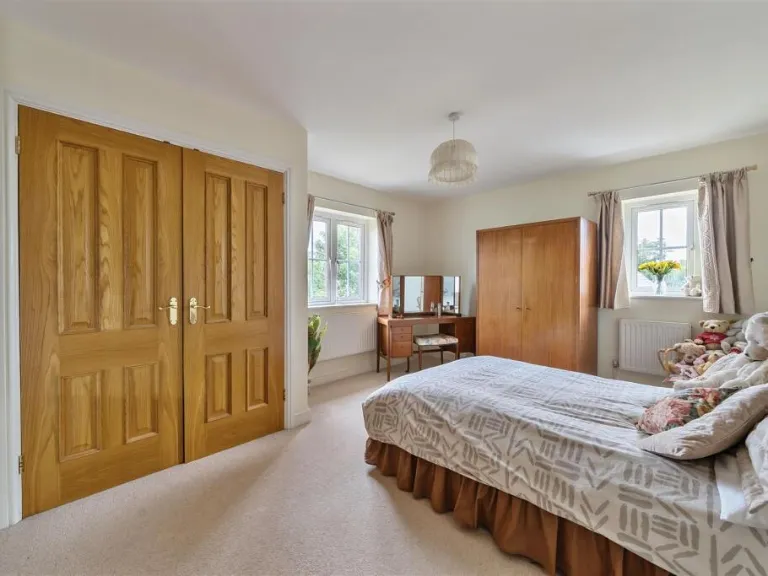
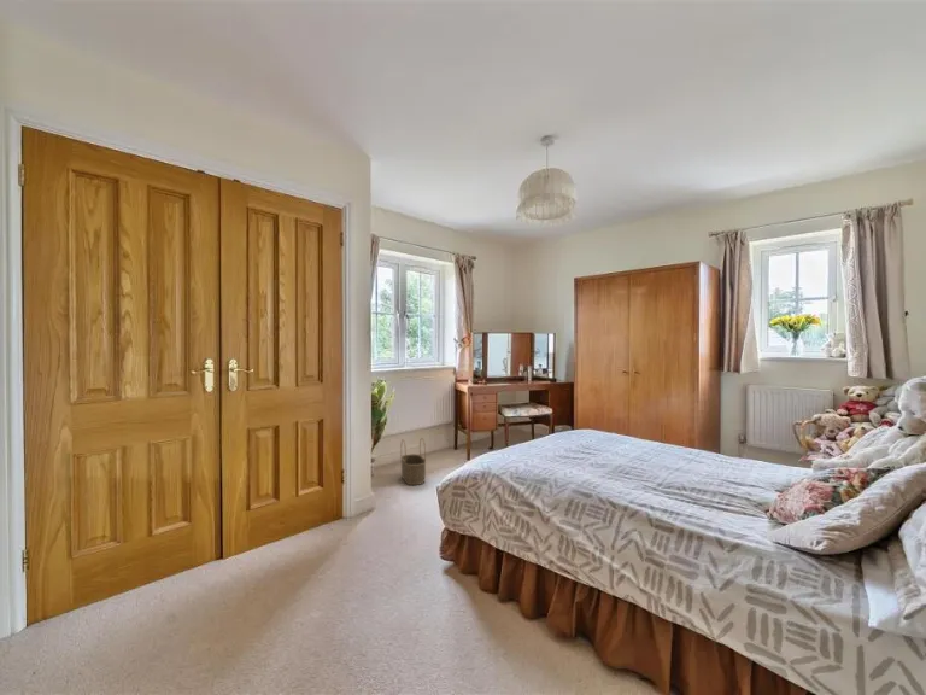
+ wicker basket (412, 459)
